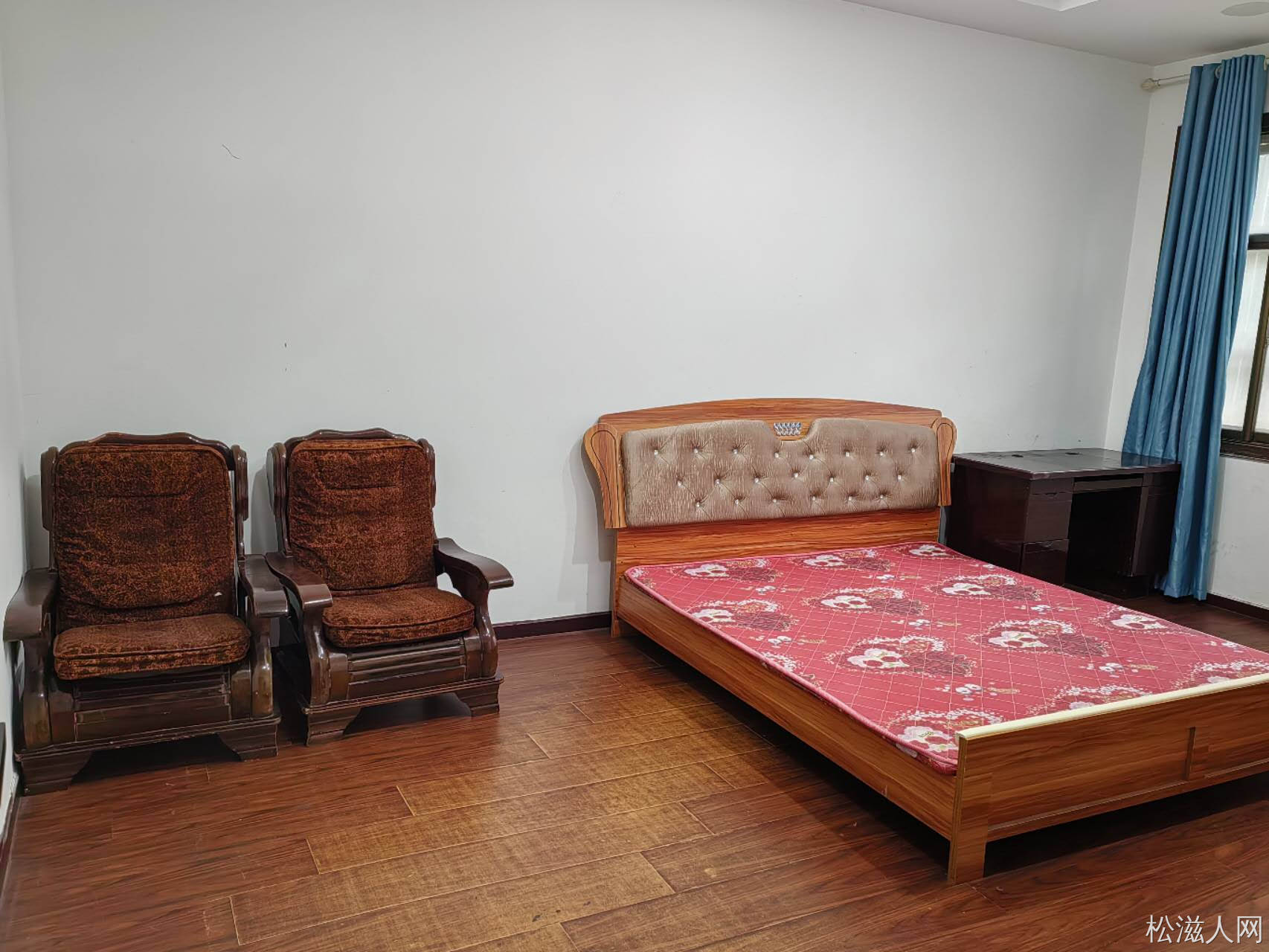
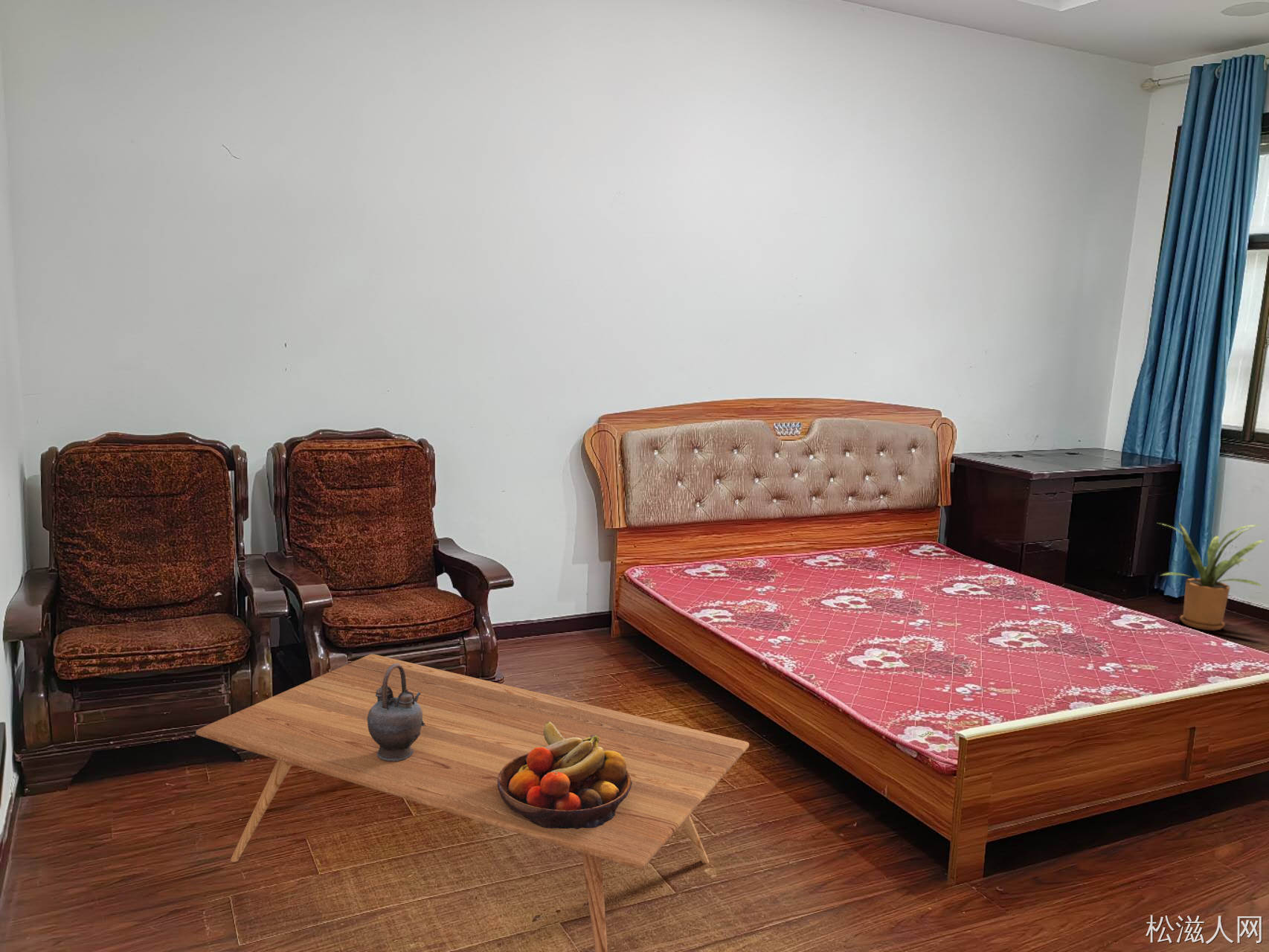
+ fruit bowl (564, 771)
+ coffee table (475, 800)
+ teapot (399, 707)
+ house plant (1211, 570)
